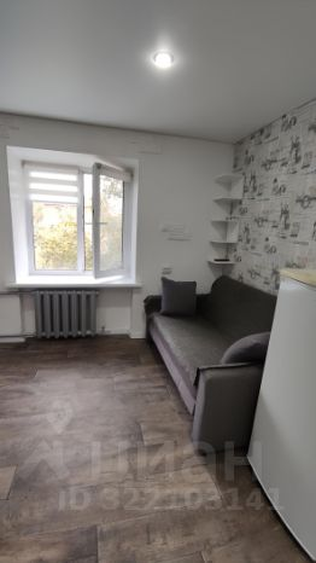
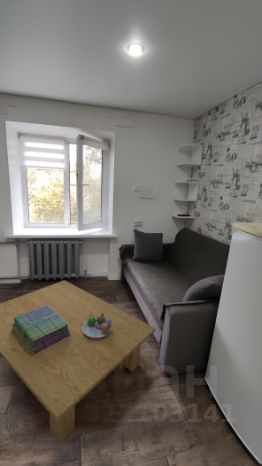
+ stack of books (41, 325)
+ fruit bowl (97, 323)
+ coffee table (62, 340)
